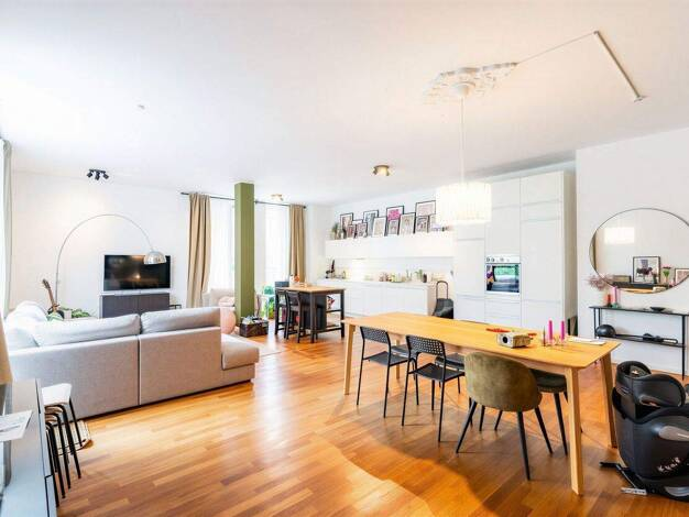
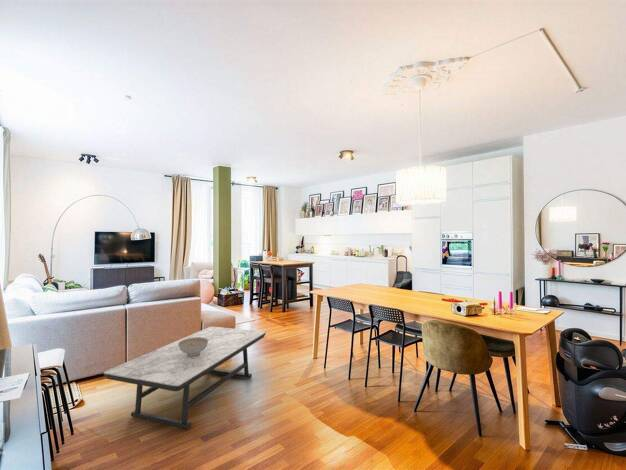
+ coffee table (198, 371)
+ decorative bowl (193, 347)
